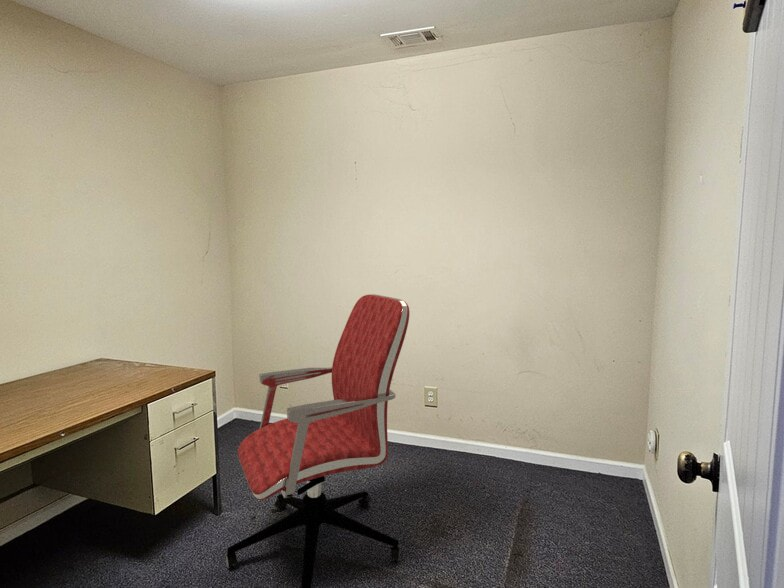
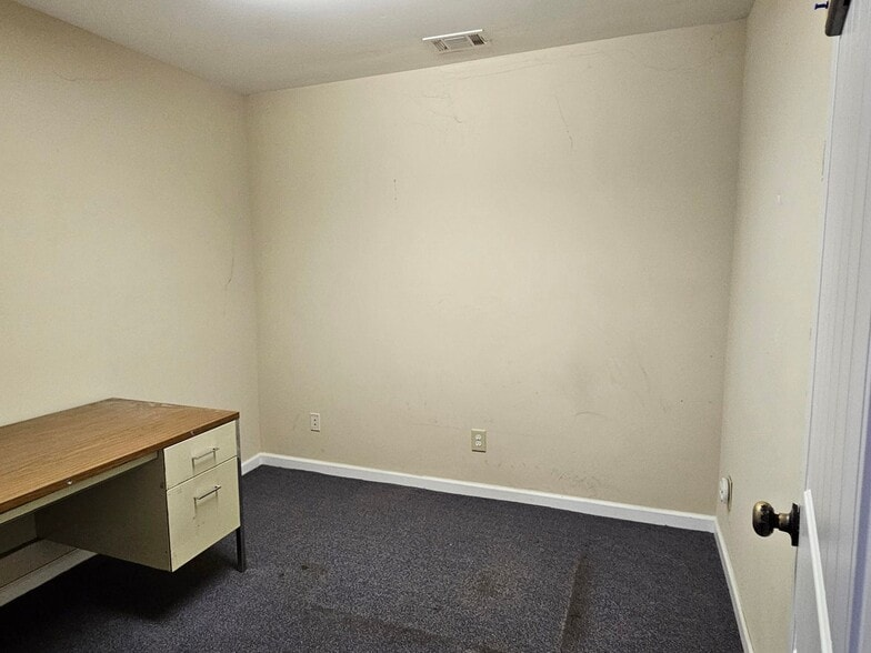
- office chair (312, 425)
